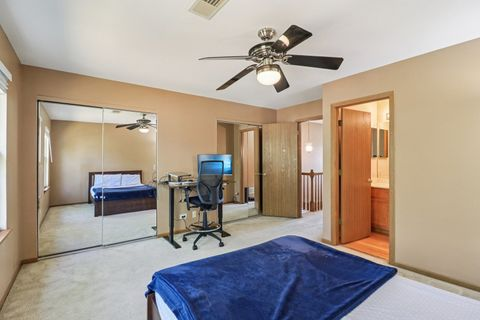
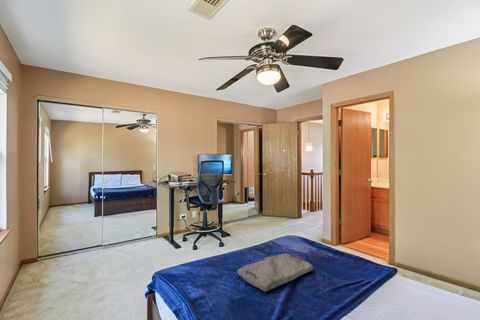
+ serving tray (272, 266)
